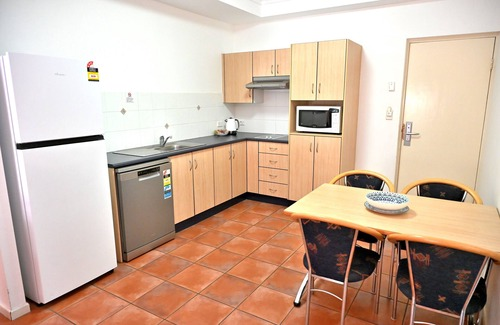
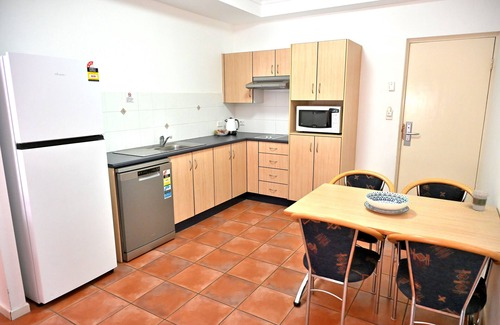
+ coffee cup (479, 200)
